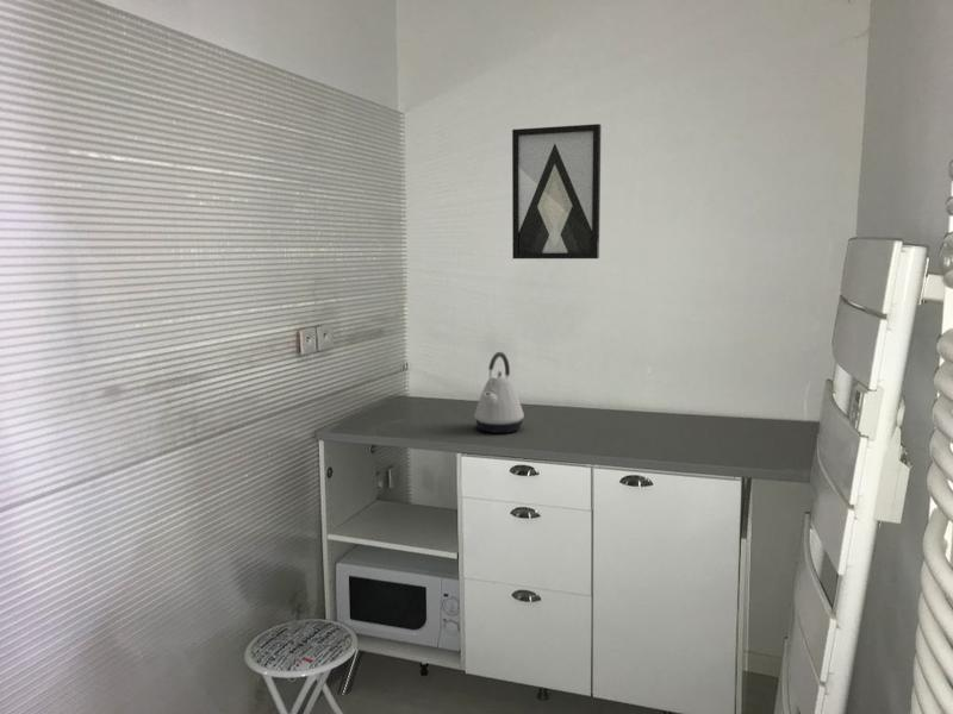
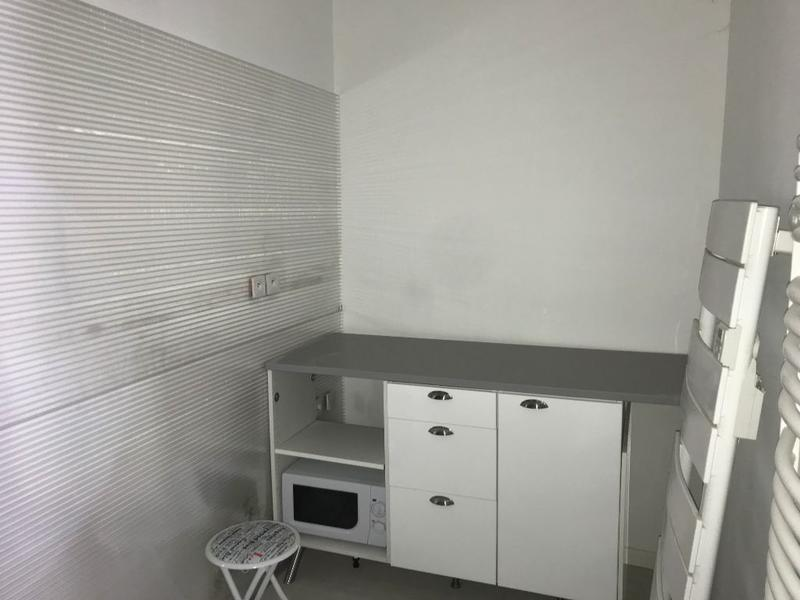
- wall art (555, 193)
- kettle (498, 390)
